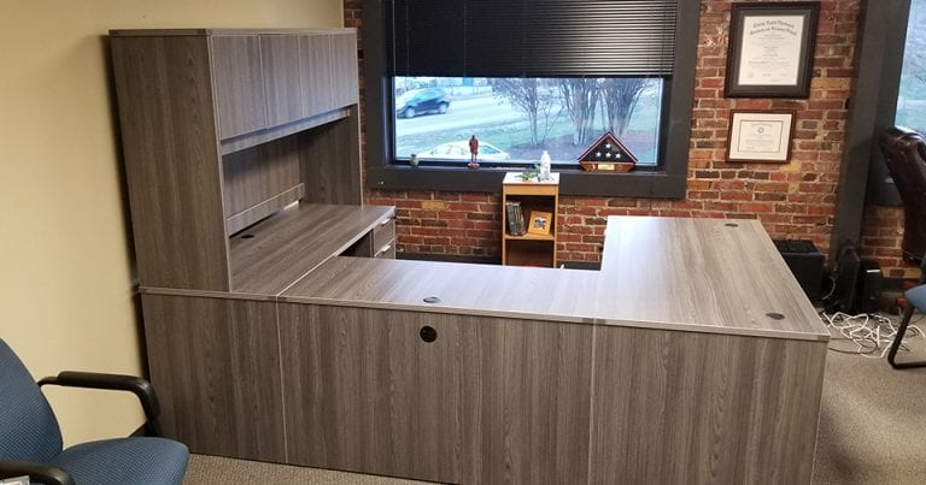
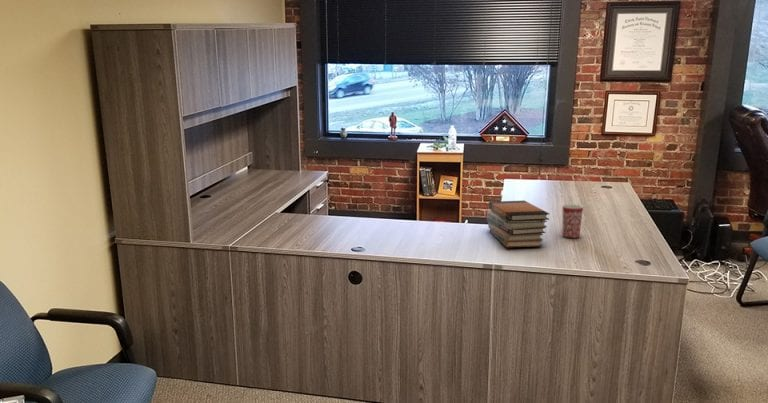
+ book stack (516, 222)
+ mug (570, 220)
